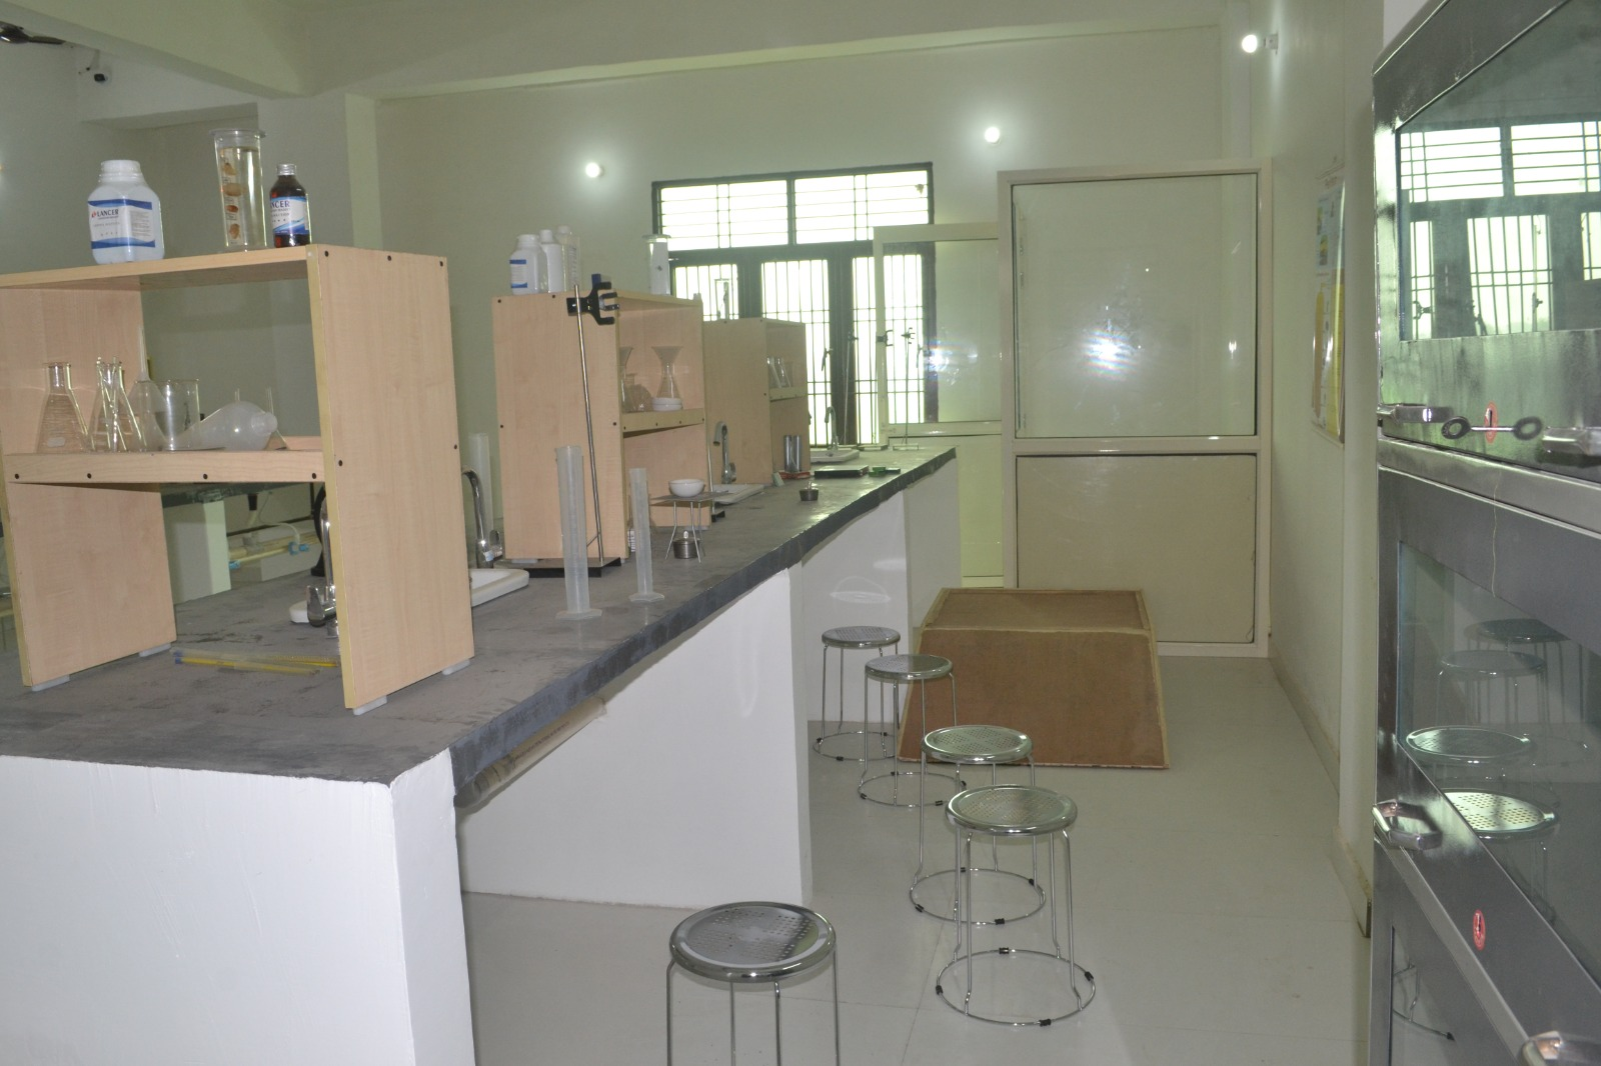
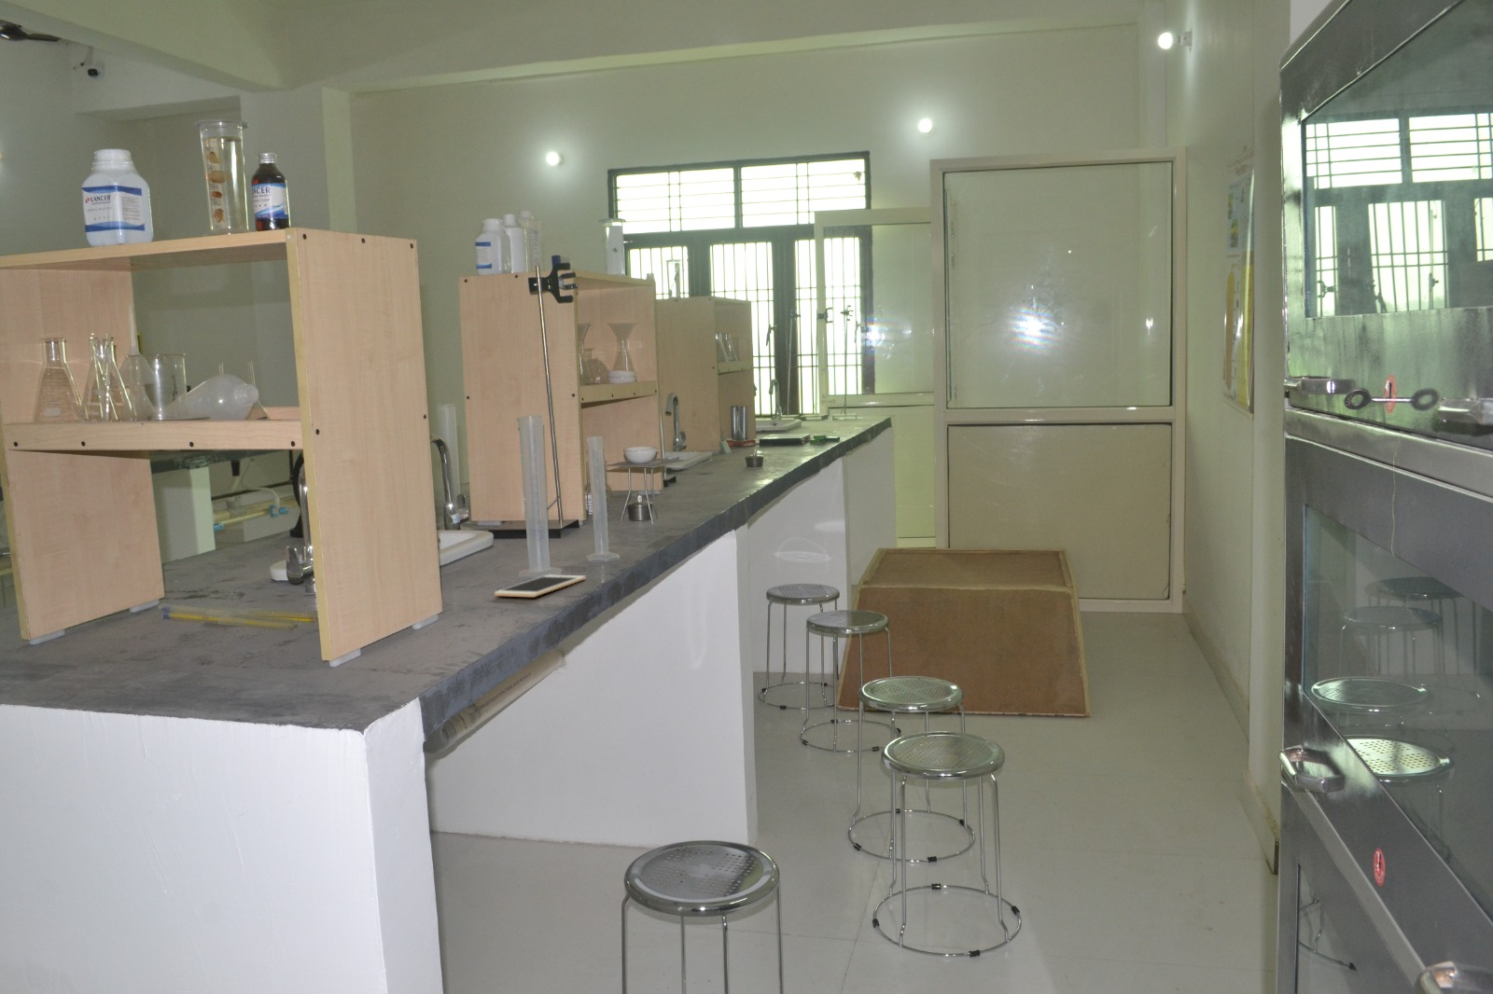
+ cell phone (542, 585)
